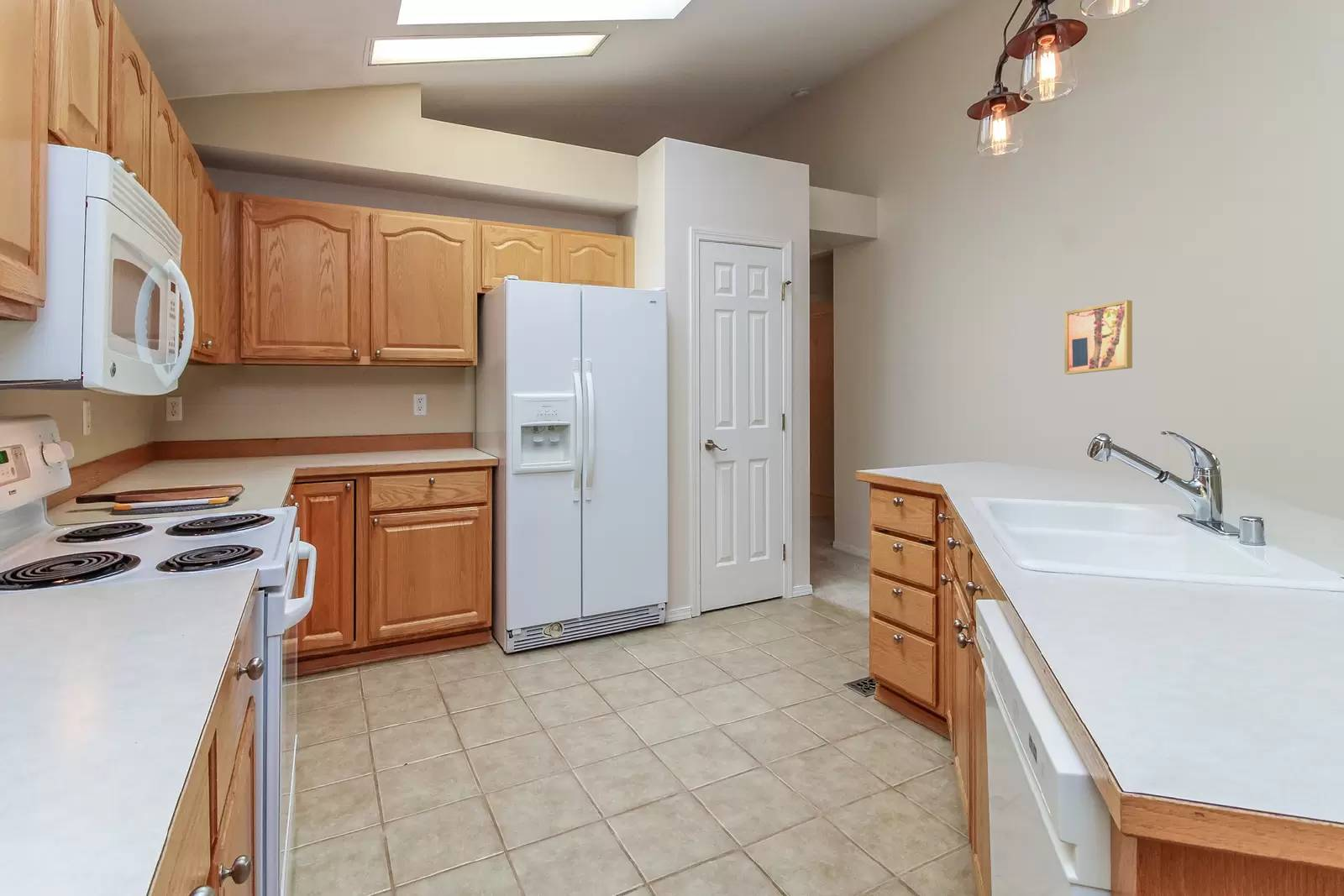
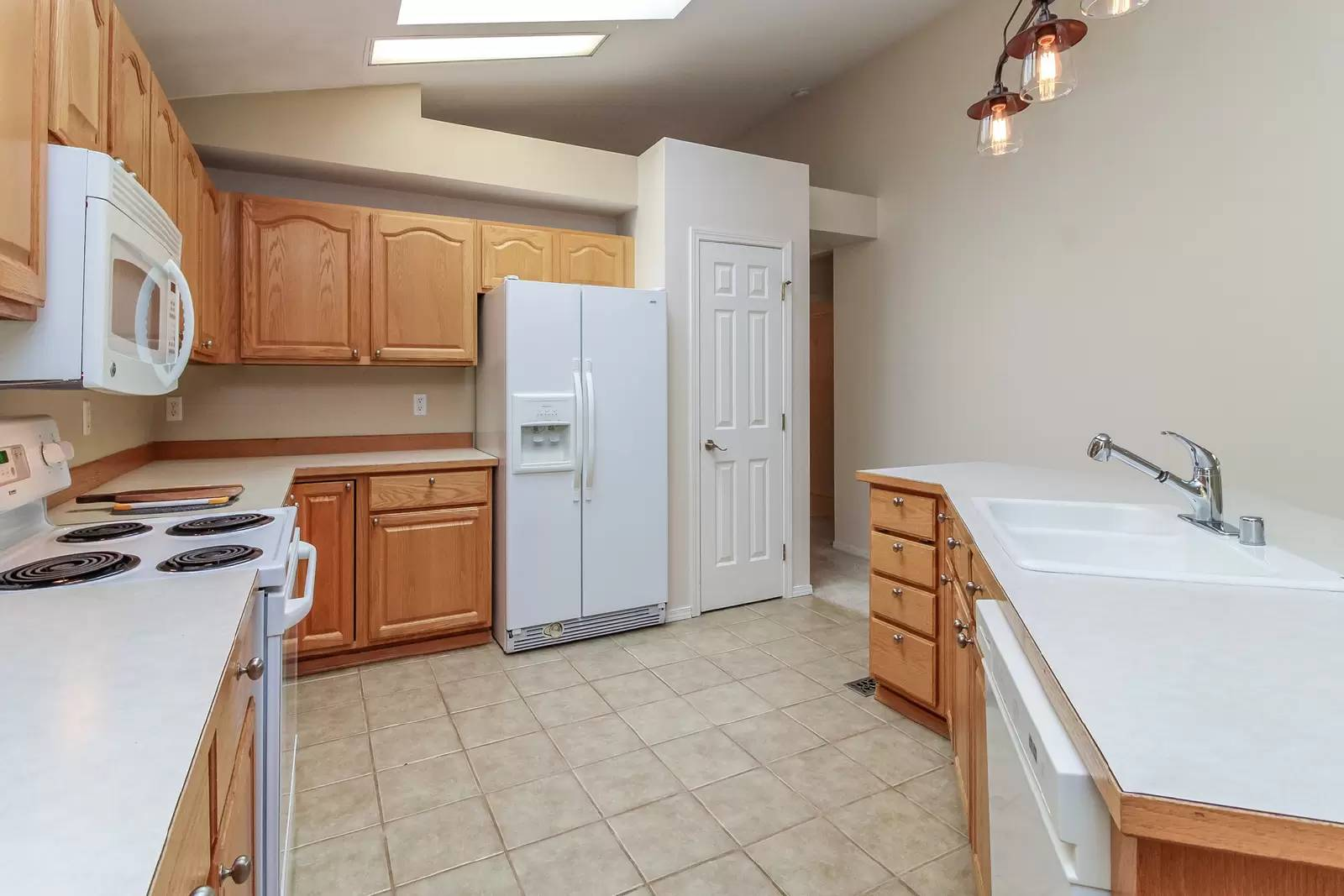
- wall art (1097, 338)
